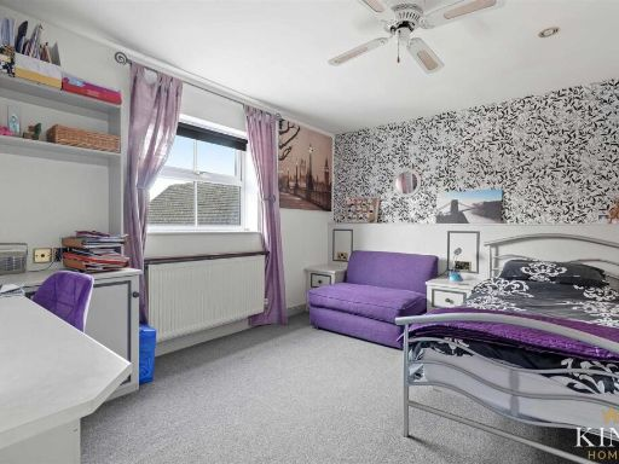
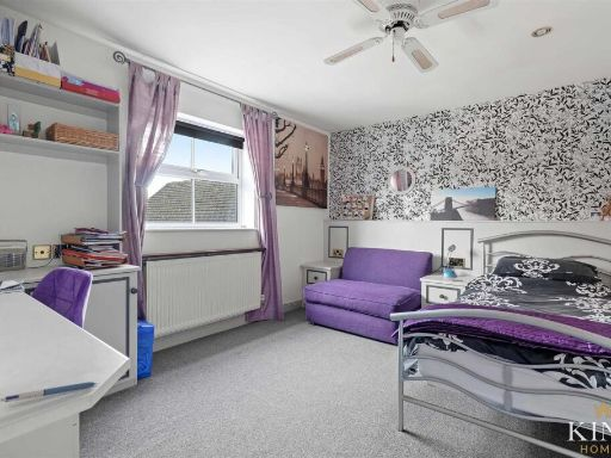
+ pen (51, 391)
